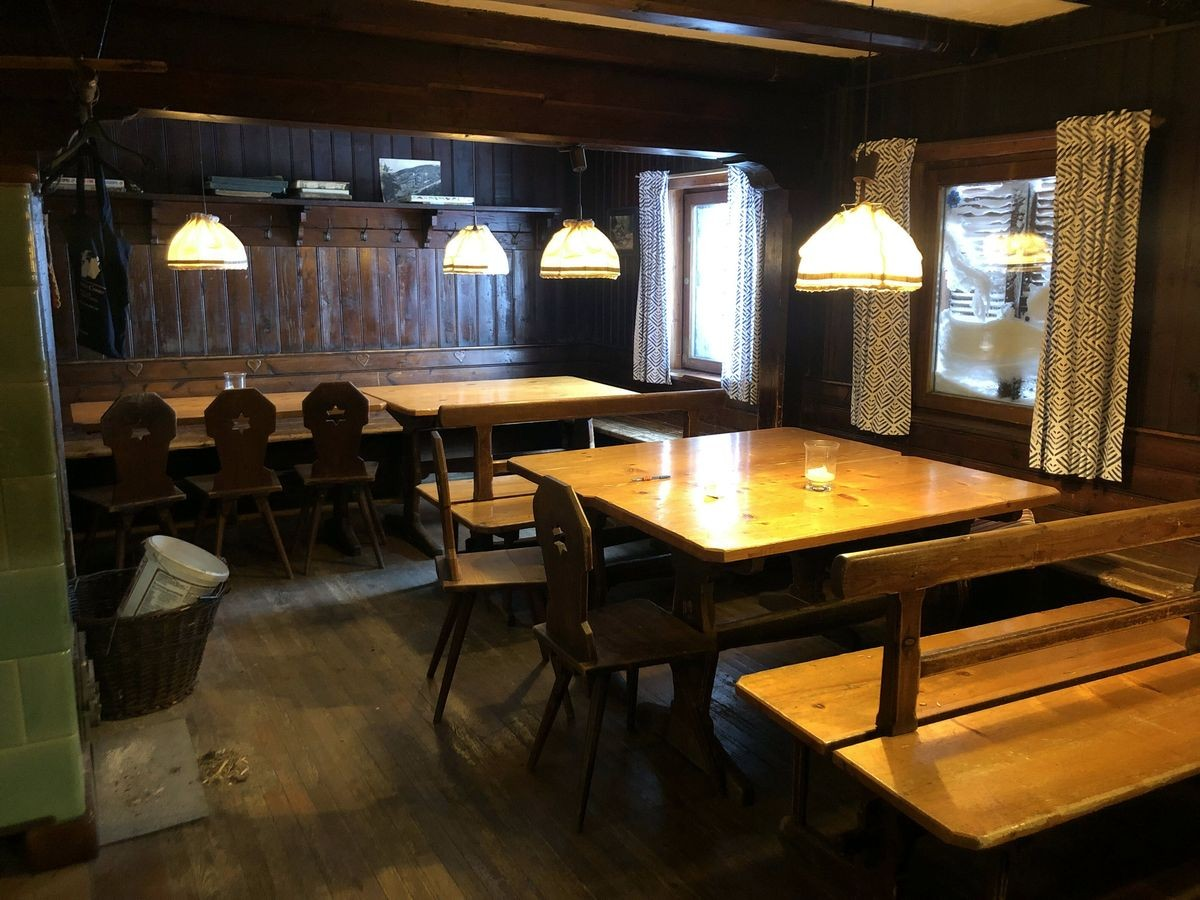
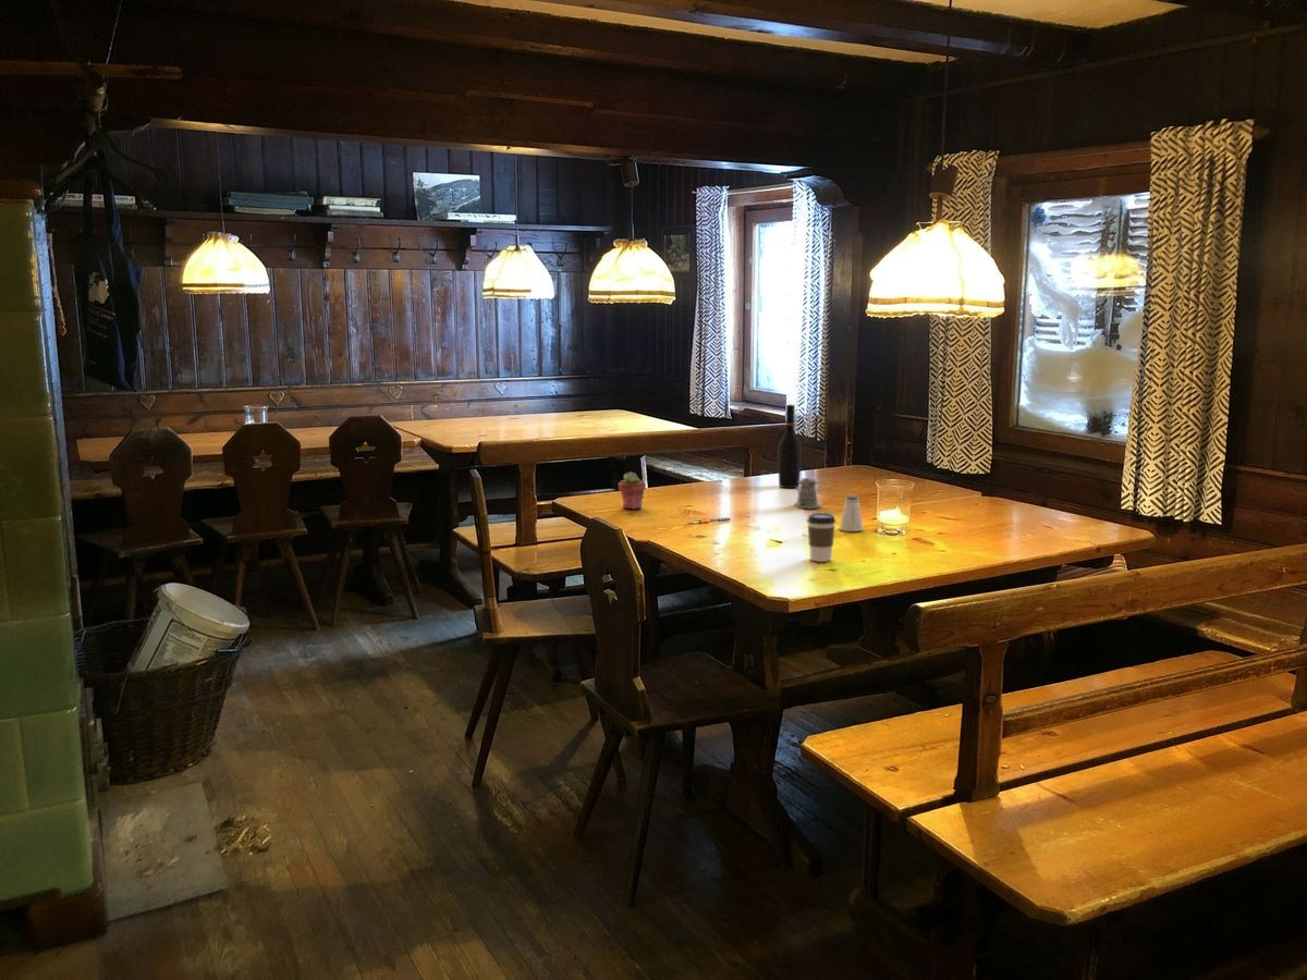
+ potted succulent (632, 489)
+ saltshaker (851, 512)
+ pepper shaker (808, 491)
+ wine bottle (790, 445)
+ coffee cup (820, 537)
